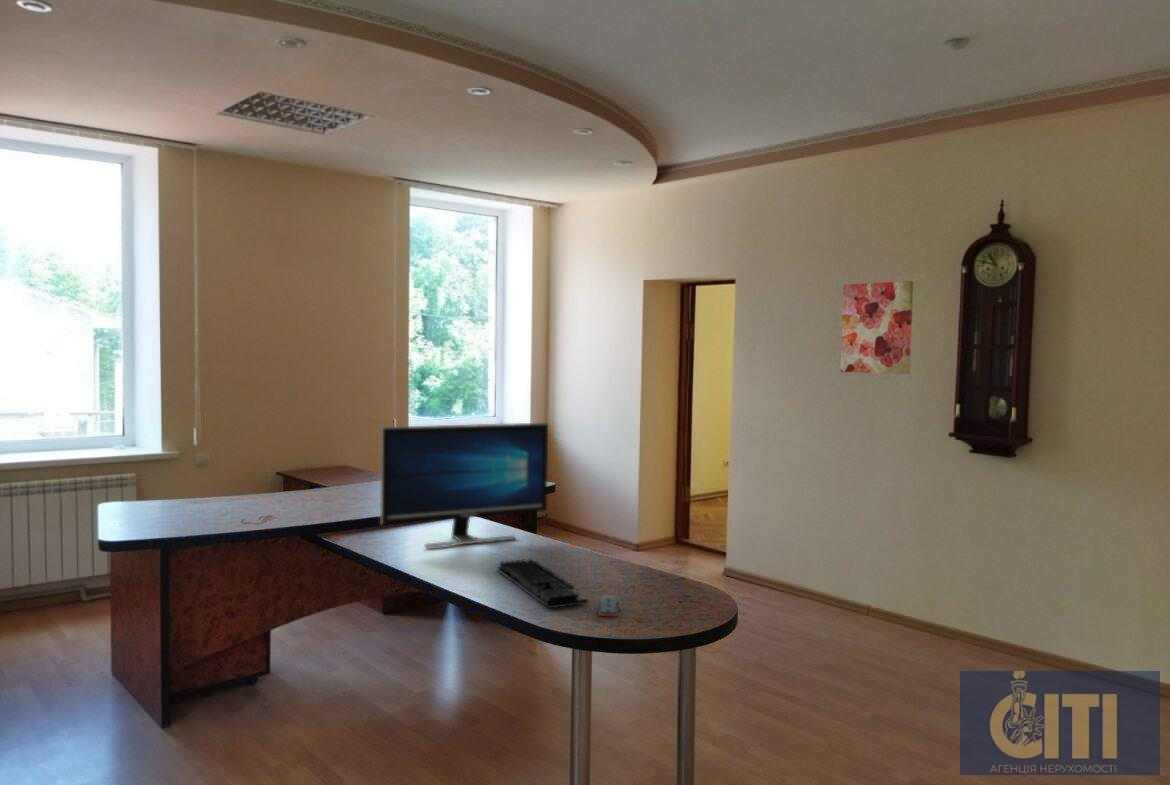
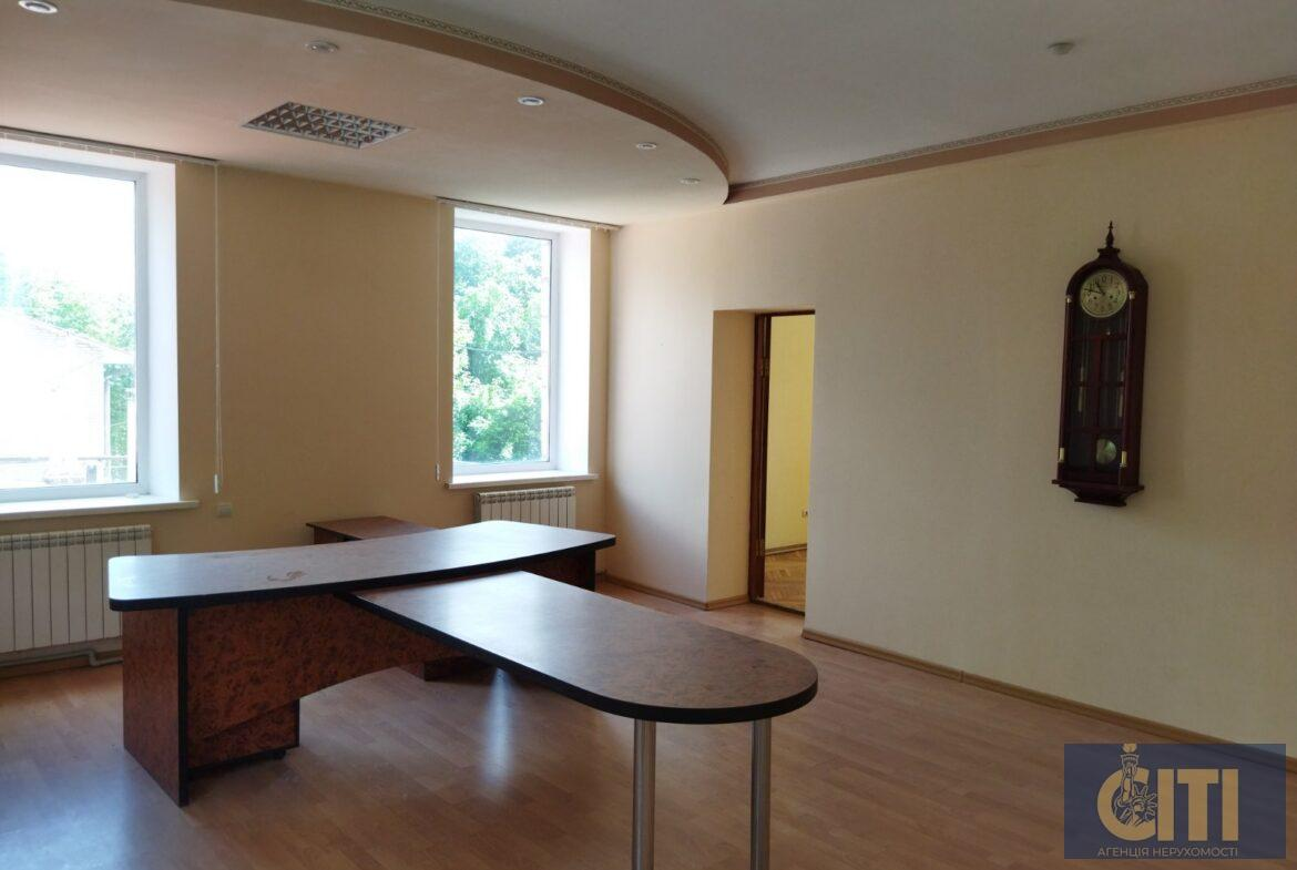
- keyboard (539, 581)
- computer monitor (466, 482)
- computer mouse (608, 604)
- wall art (875, 328)
